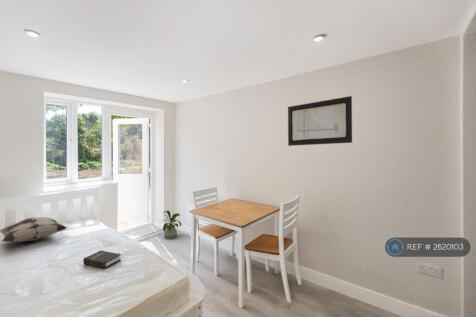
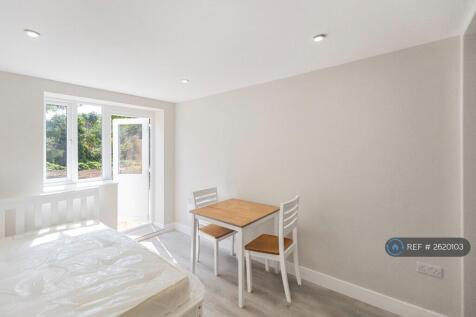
- decorative pillow (31, 229)
- wall art (317, 123)
- hardback book (102, 259)
- house plant (173, 222)
